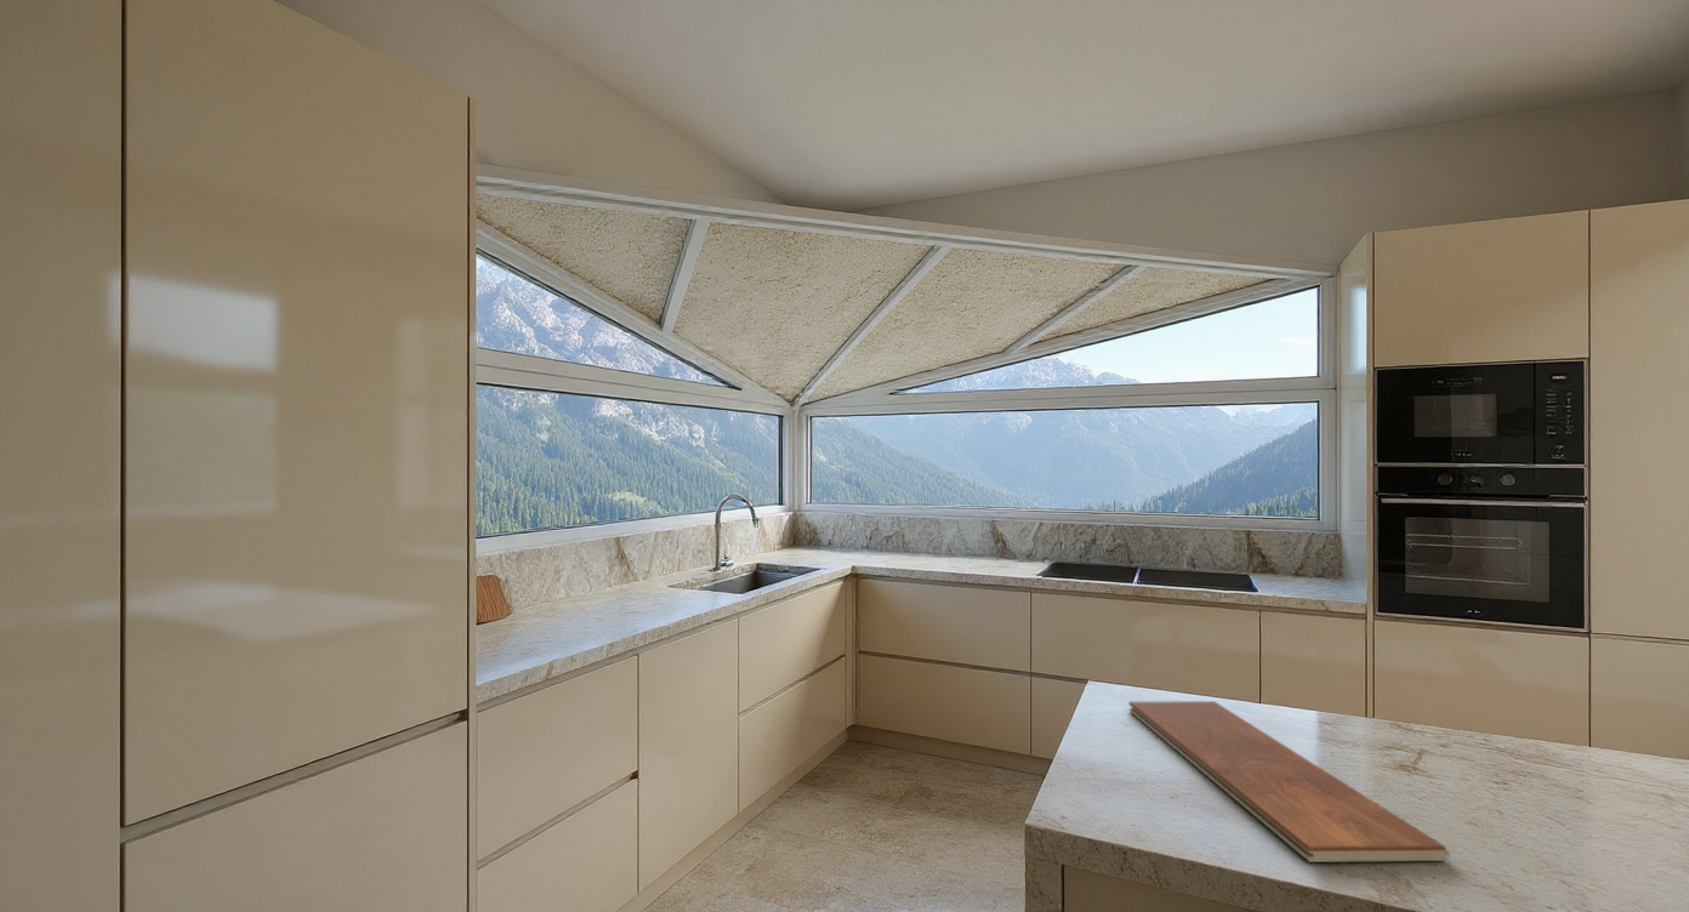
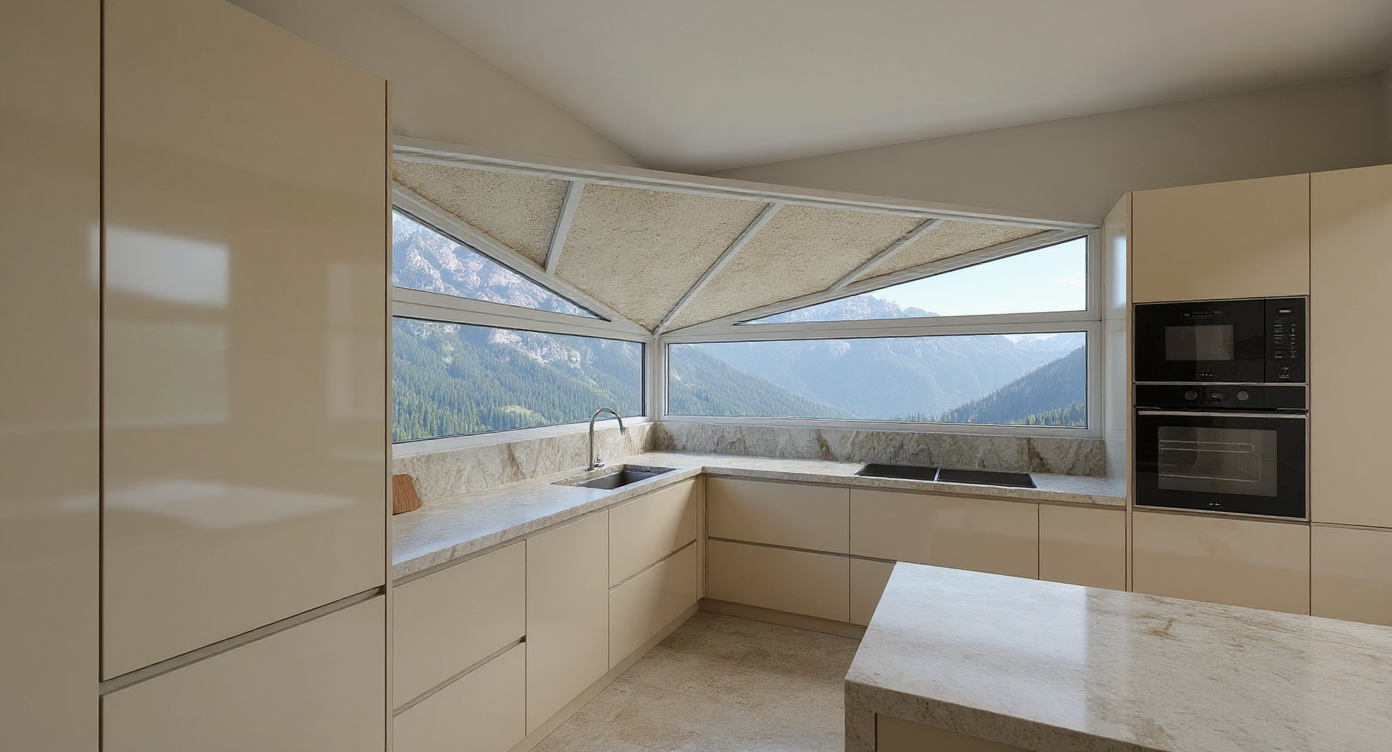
- chopping board (1252, 763)
